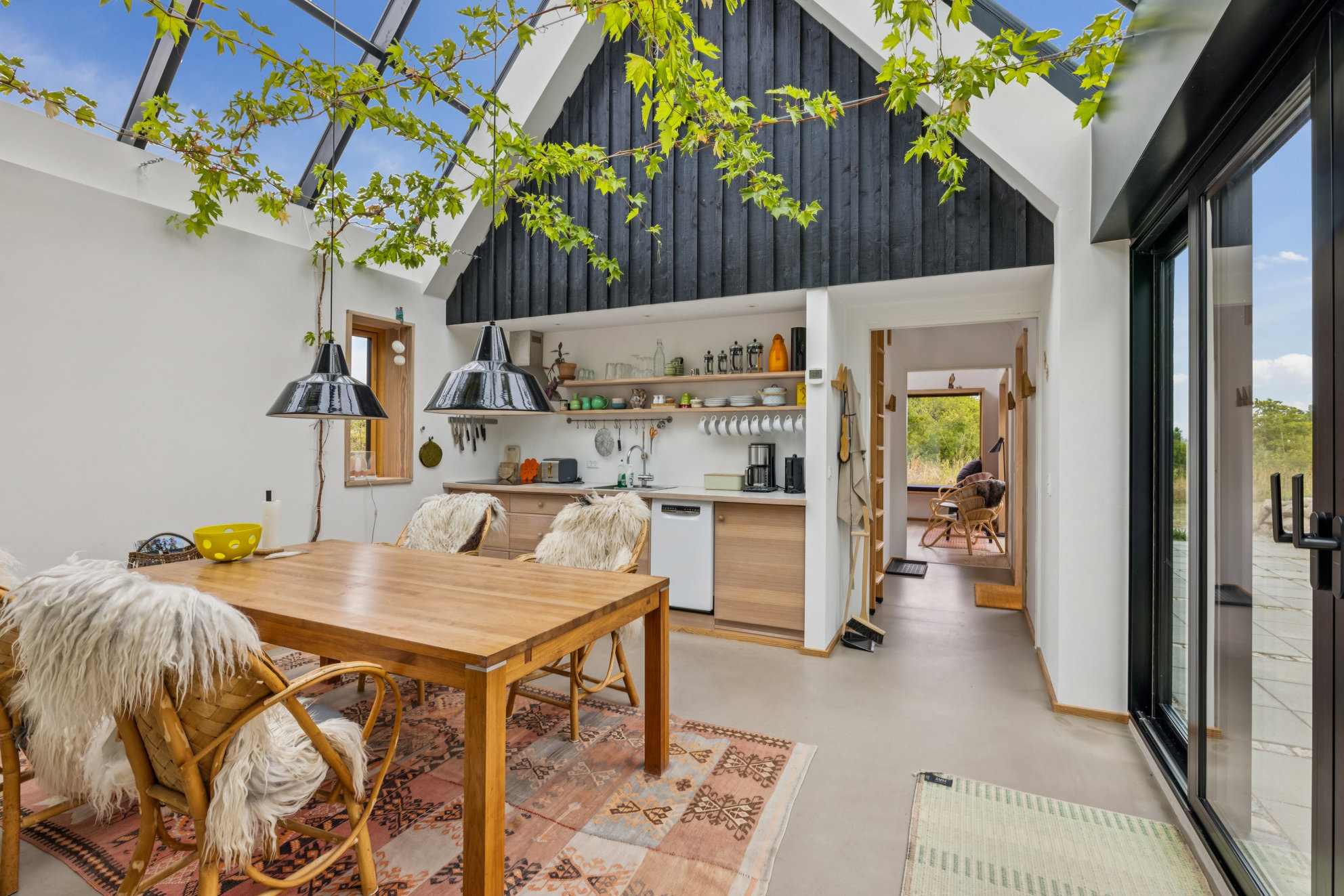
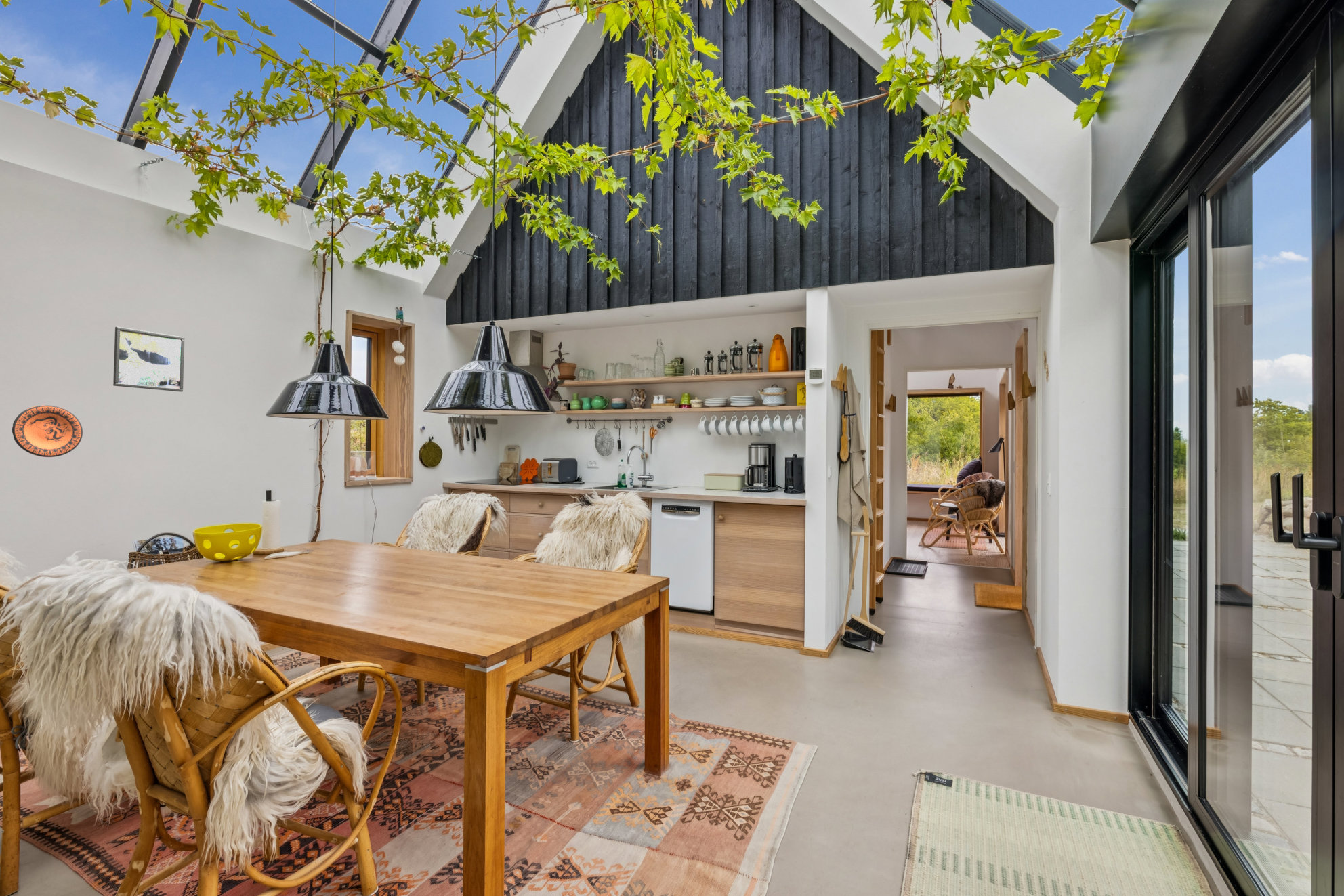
+ decorative plate (48, 431)
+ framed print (150, 360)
